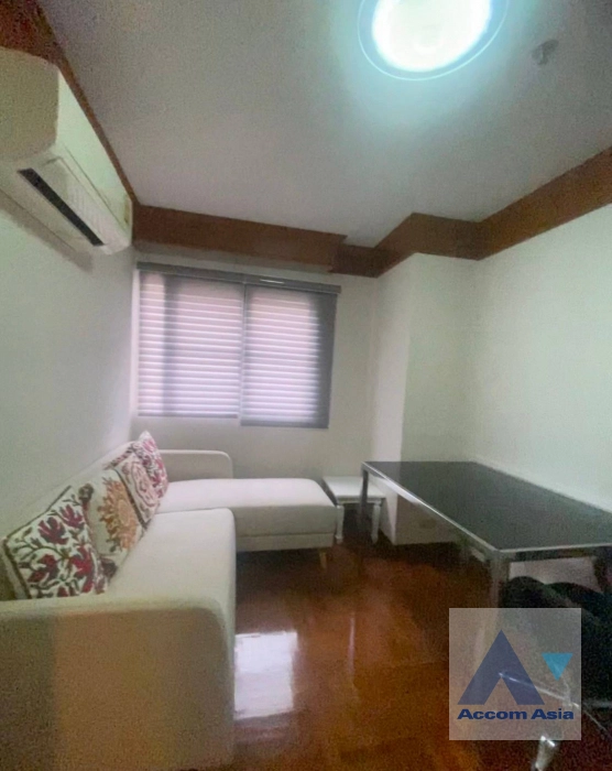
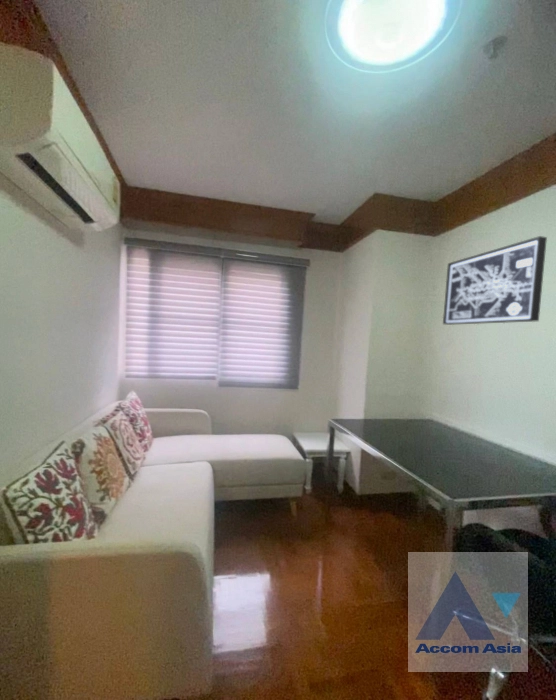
+ wall art (486, 287)
